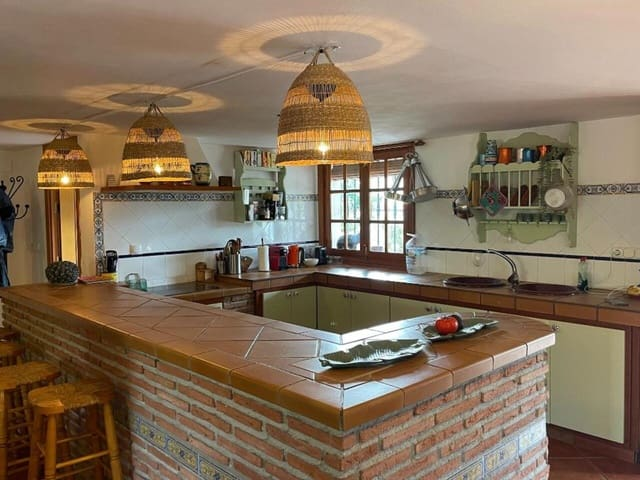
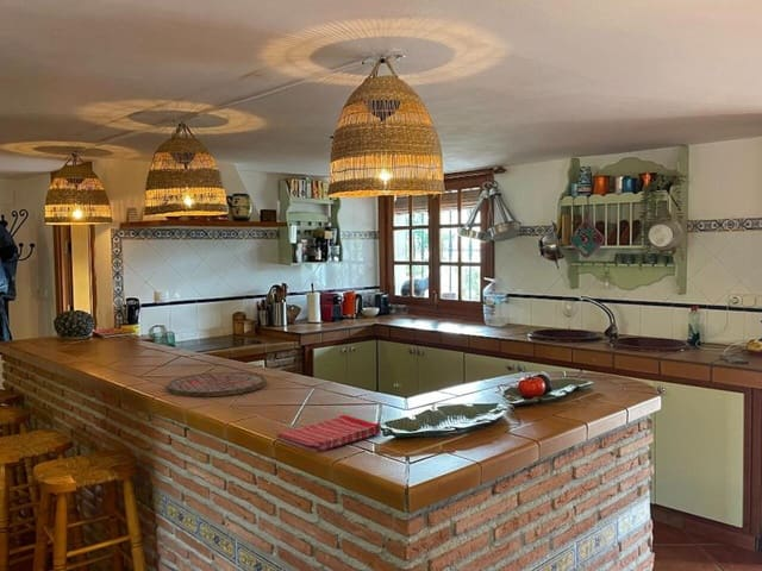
+ dish towel (330, 431)
+ cutting board (217, 383)
